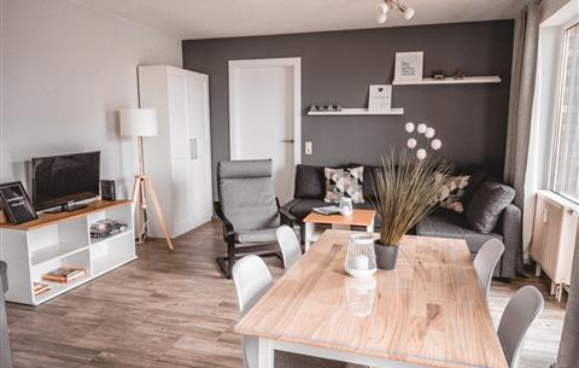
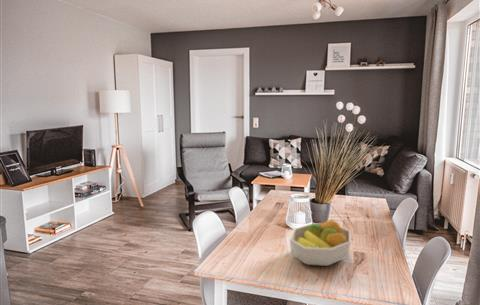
+ fruit bowl (321, 240)
